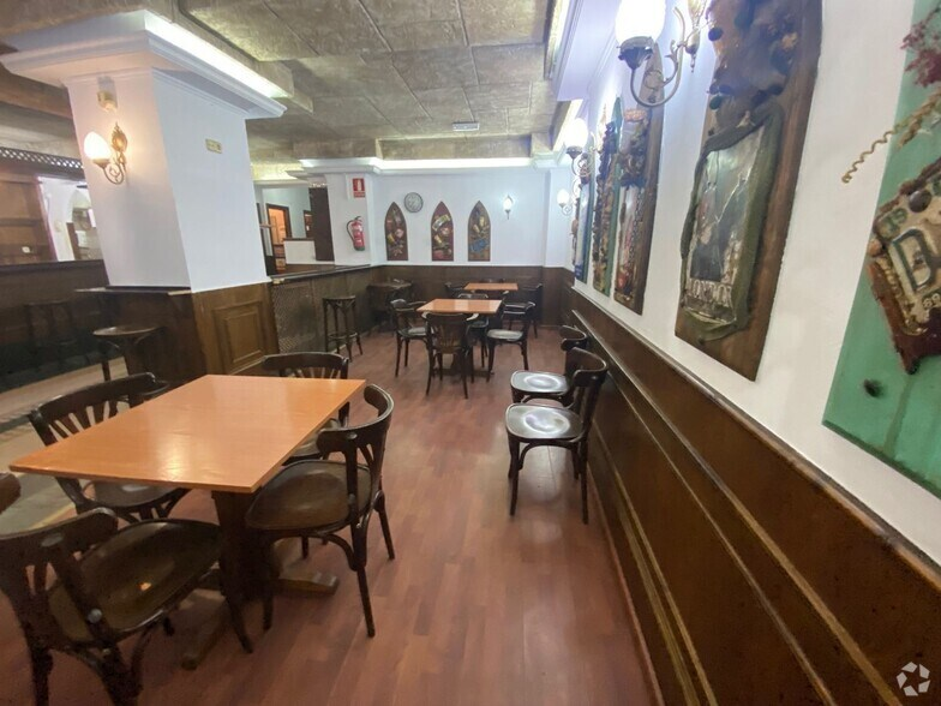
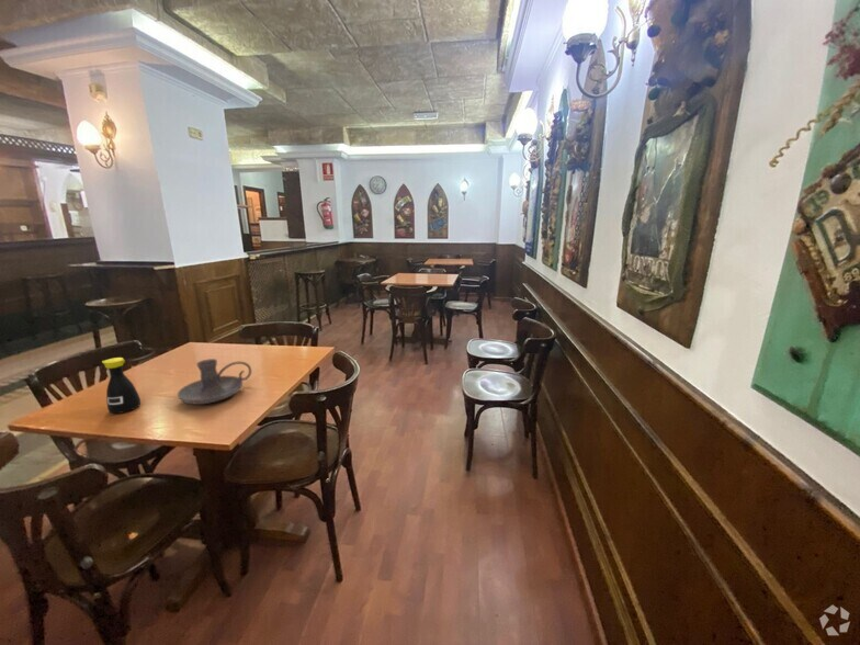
+ bottle (118, 384)
+ candle holder (216, 376)
